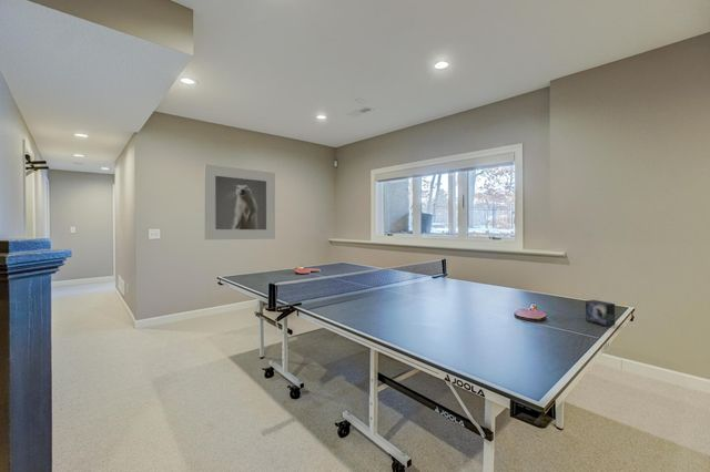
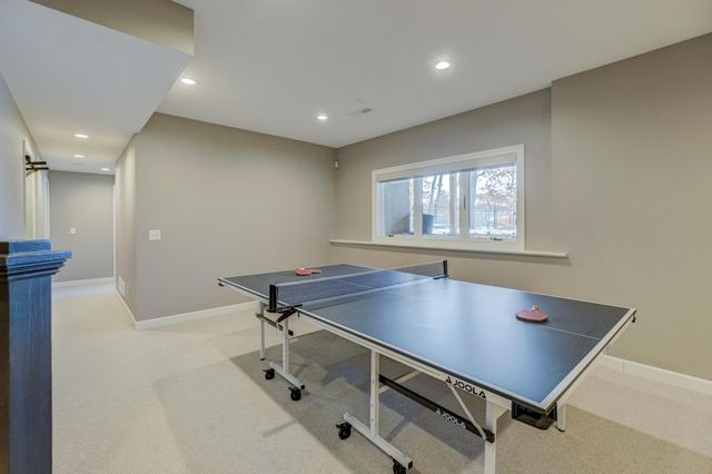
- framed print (242, 204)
- small box (599, 311)
